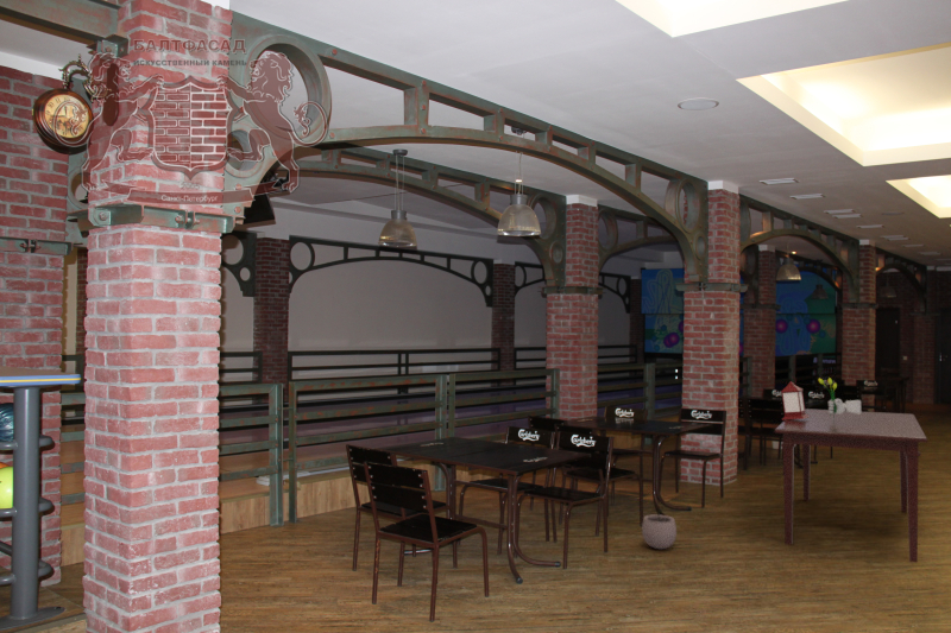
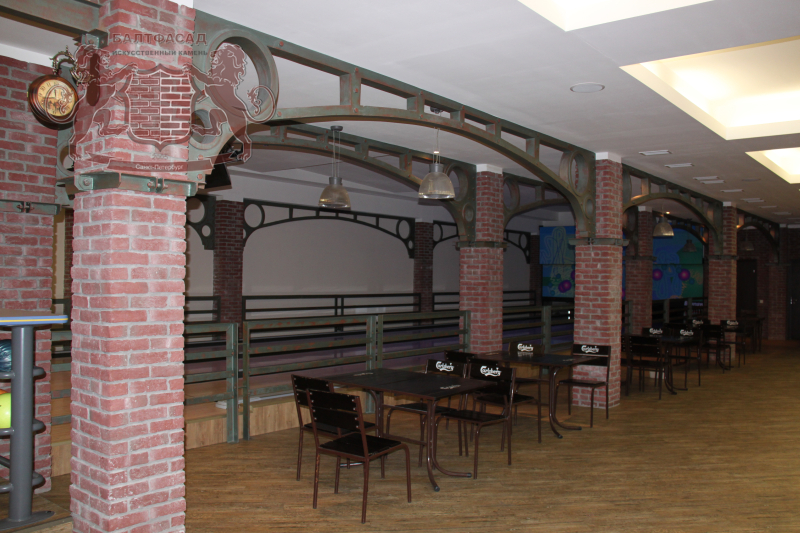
- dining table (857, 448)
- bouquet (839, 399)
- plant pot (659, 526)
- lantern (795, 398)
